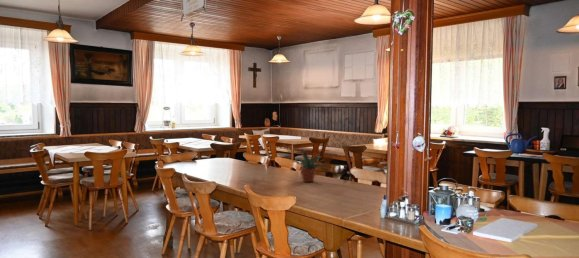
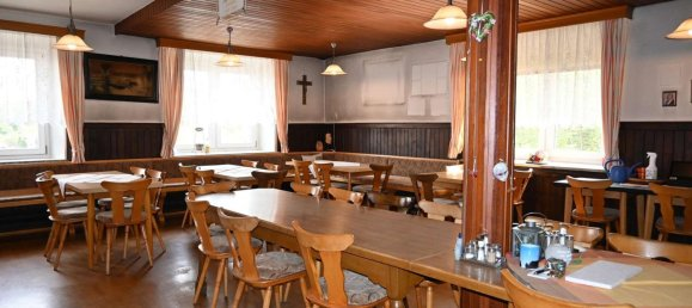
- potted plant (308, 166)
